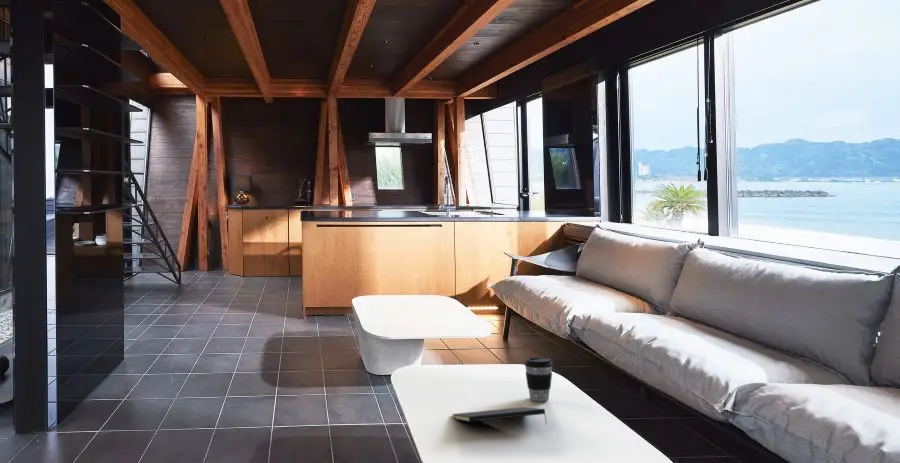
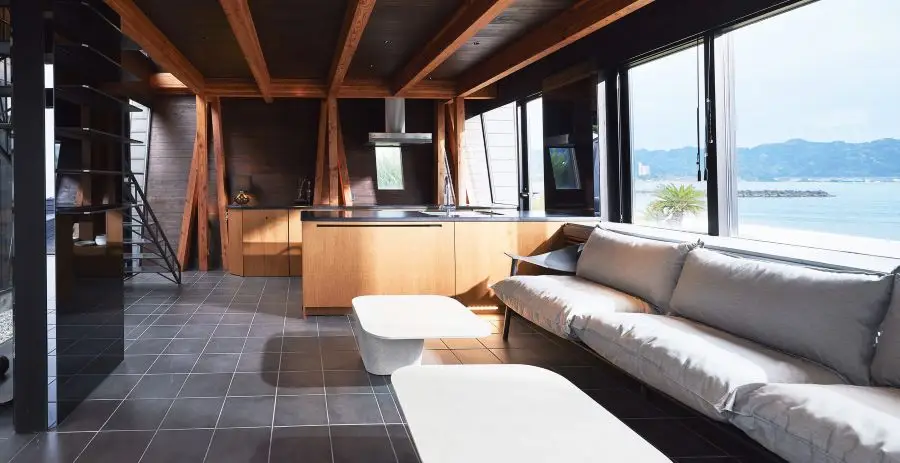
- notepad (497, 414)
- coffee cup (539, 379)
